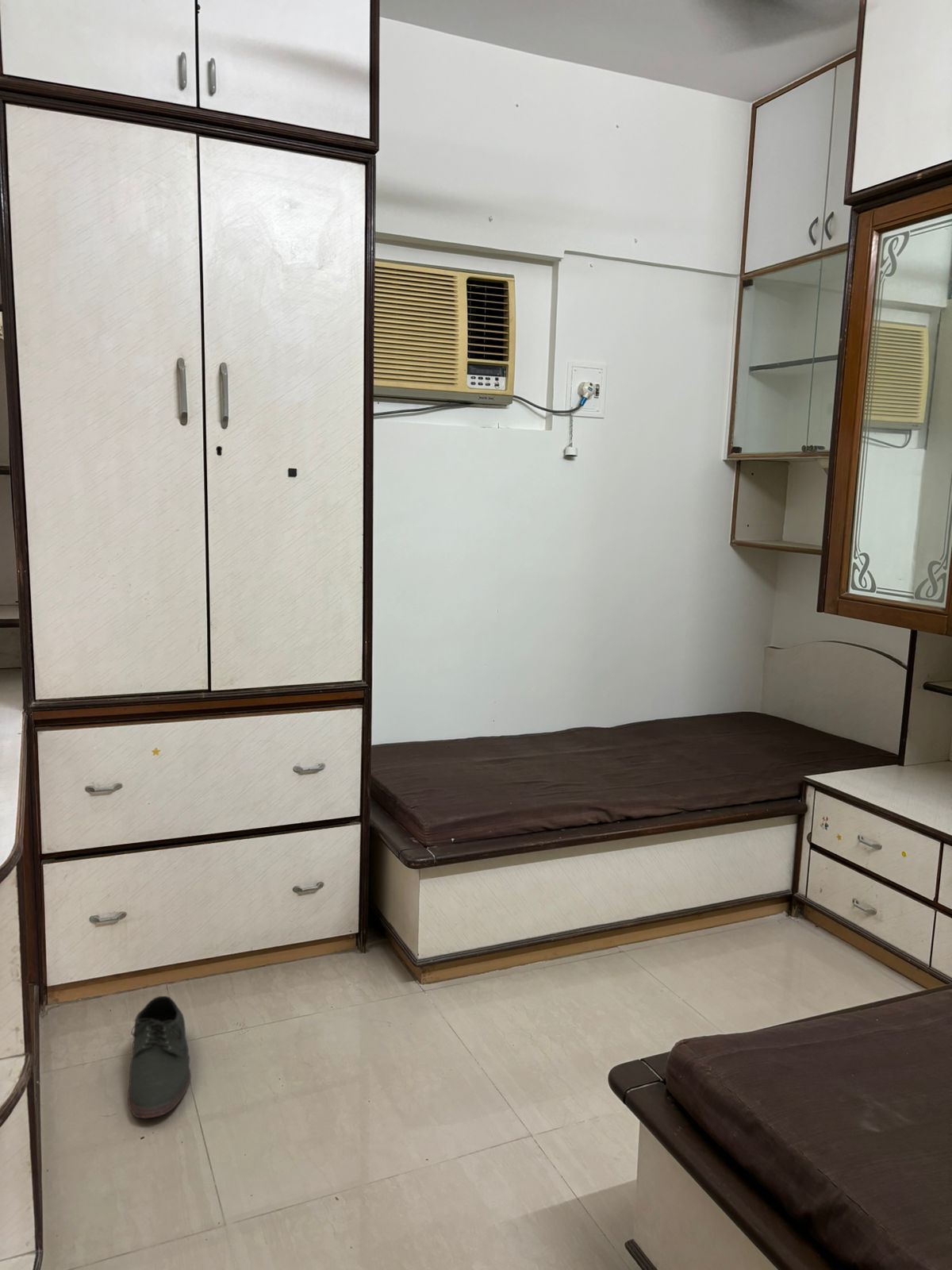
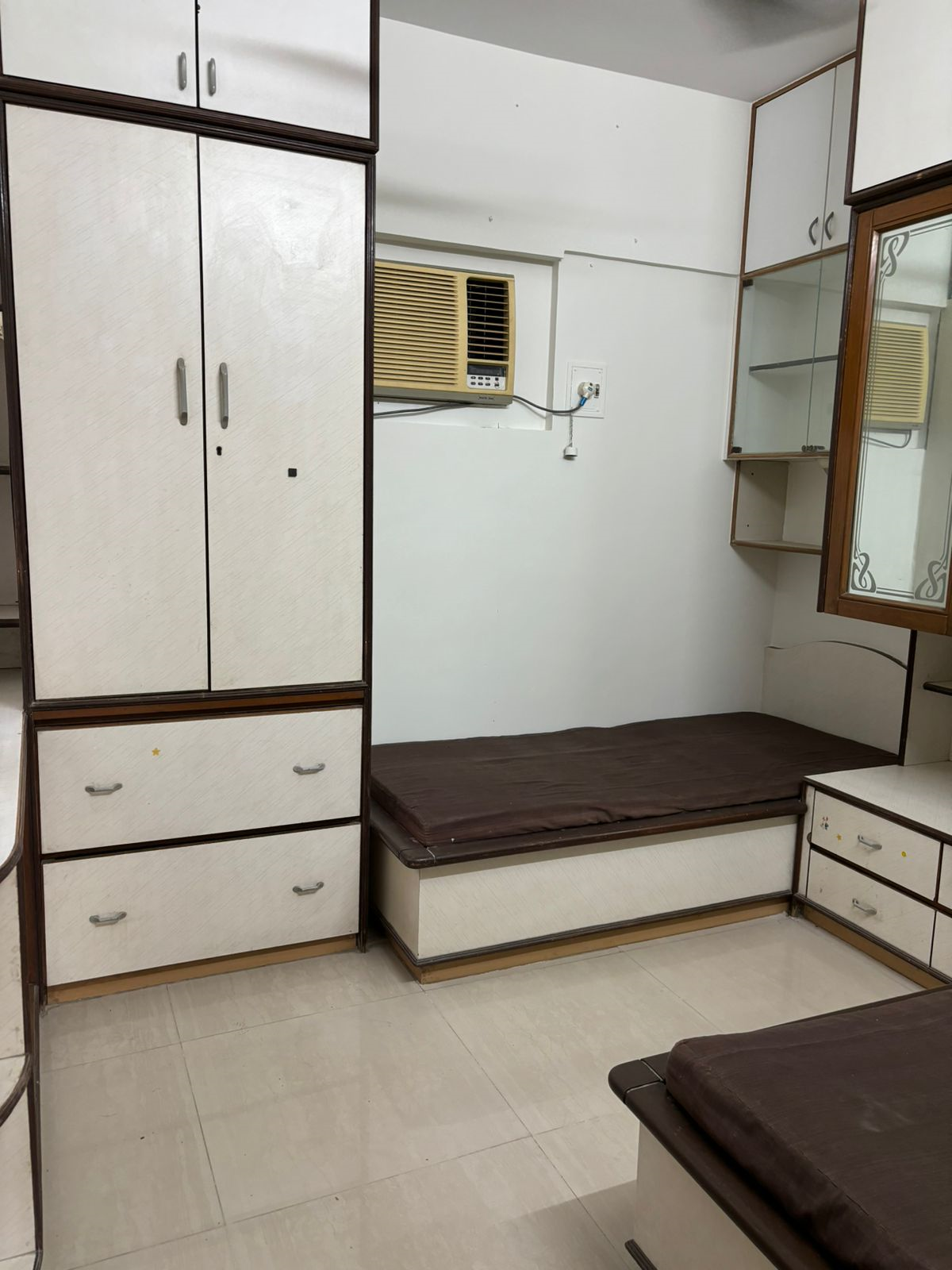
- shoe (159, 1049)
